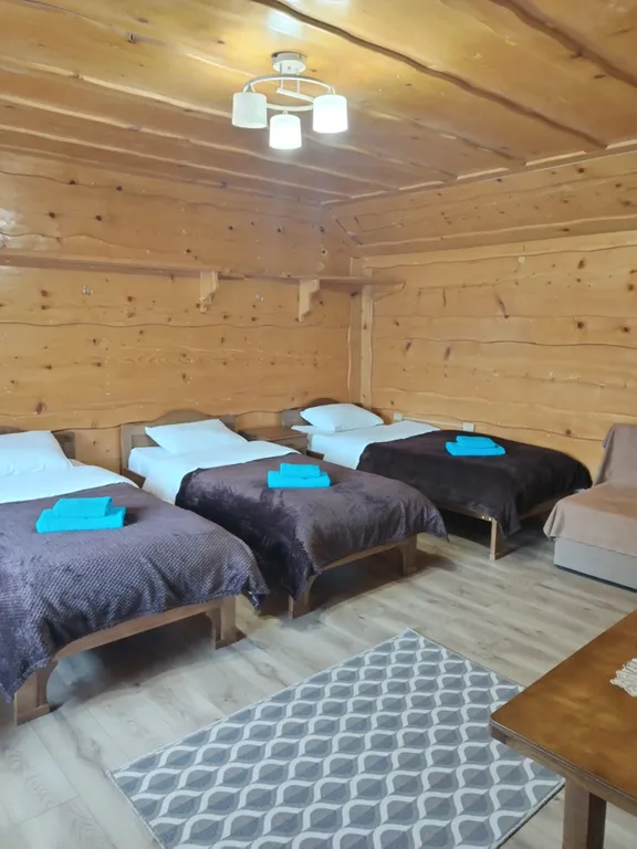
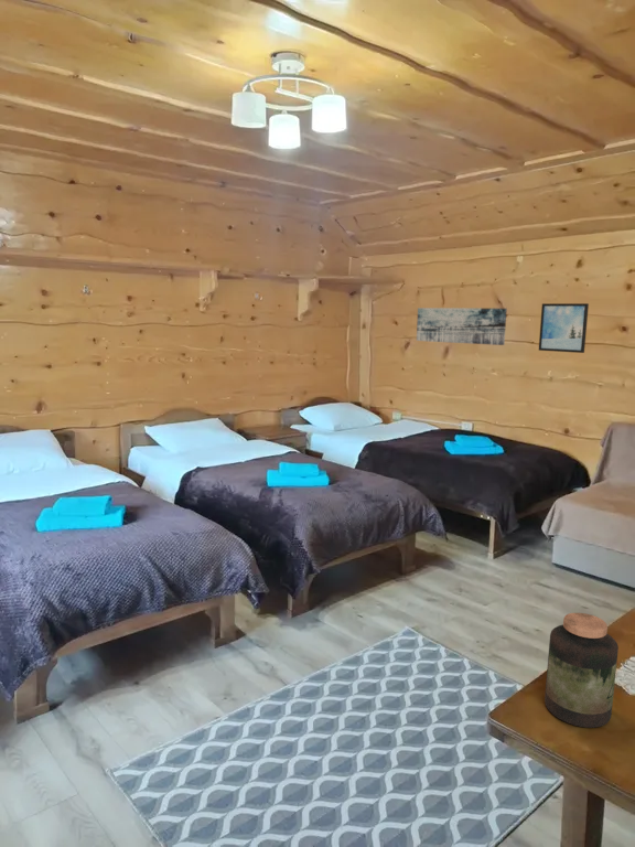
+ jar (581, 665)
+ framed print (562, 328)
+ wall art (459, 325)
